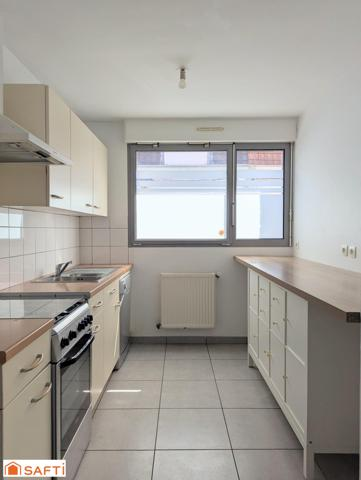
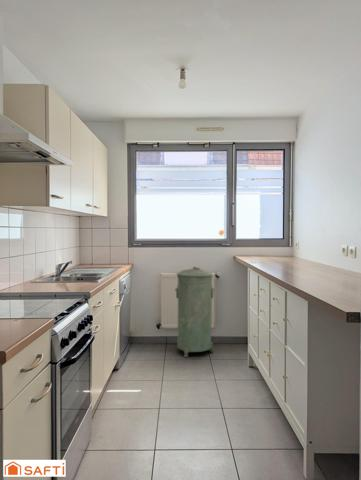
+ trash can (194, 309)
